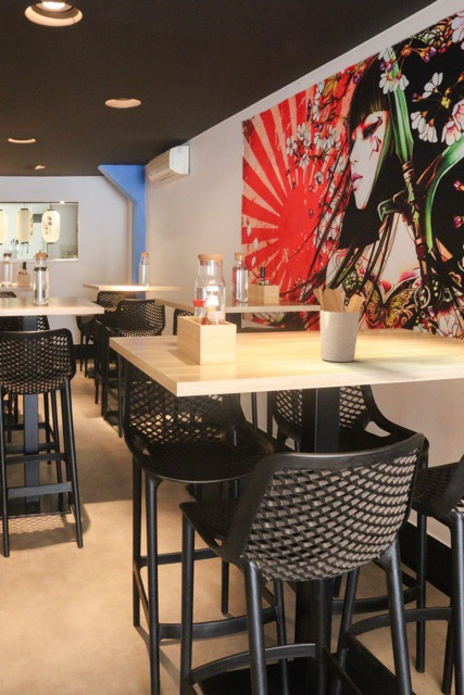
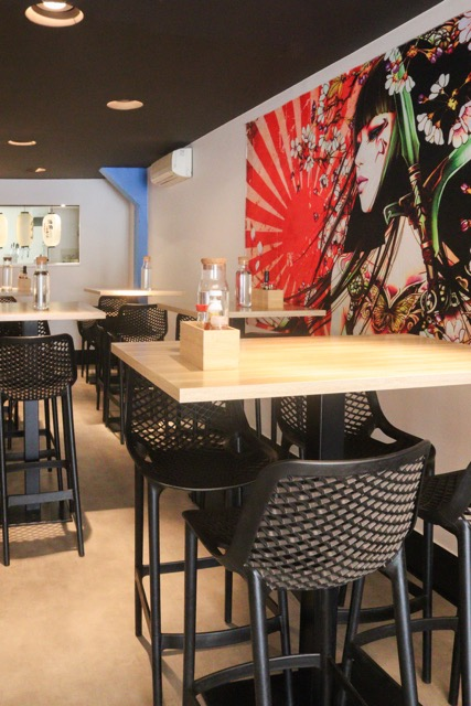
- utensil holder (335, 321)
